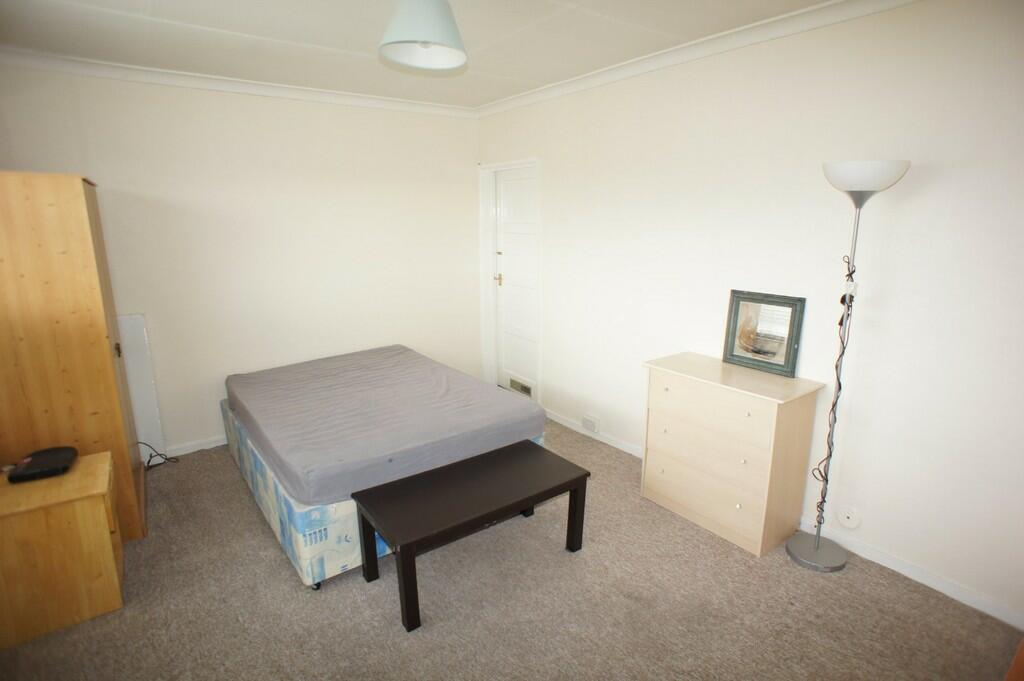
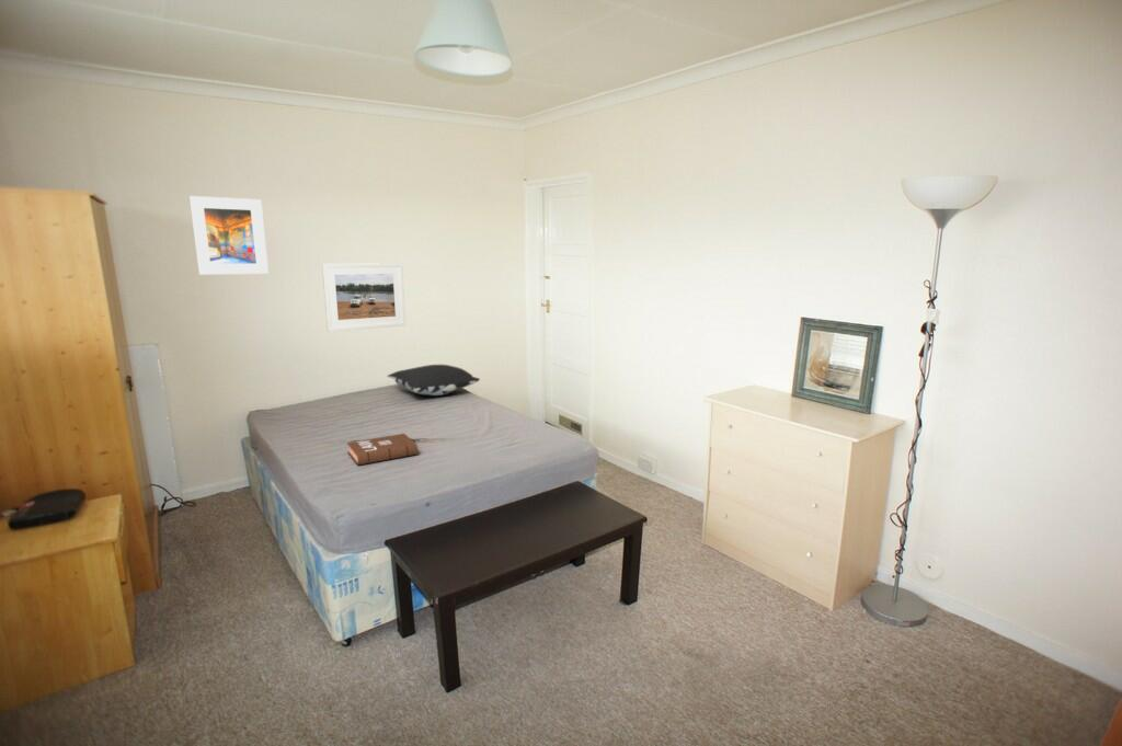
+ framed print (366, 296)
+ pillow (432, 378)
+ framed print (230, 237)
+ book (382, 448)
